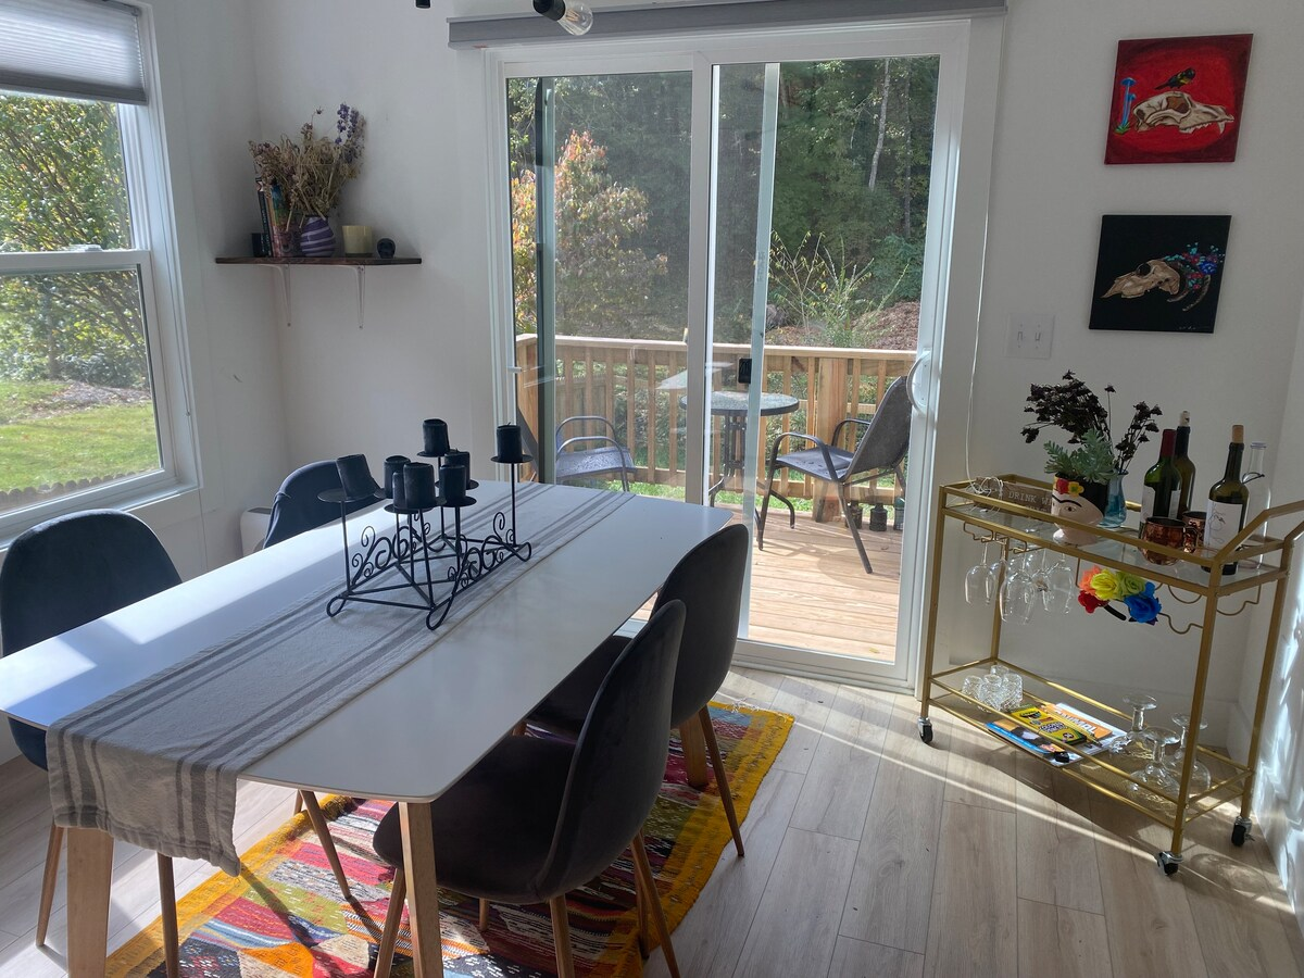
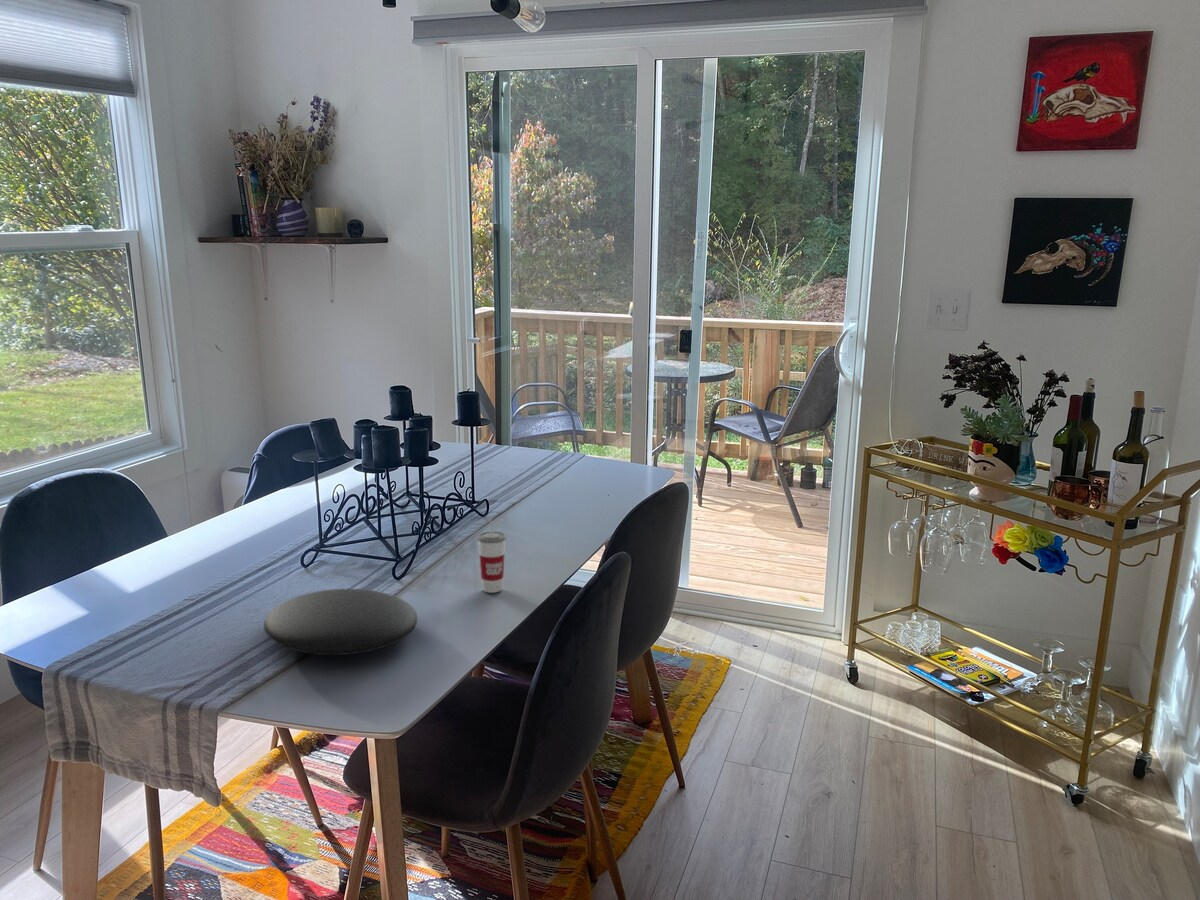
+ plate (341, 619)
+ cup (491, 553)
